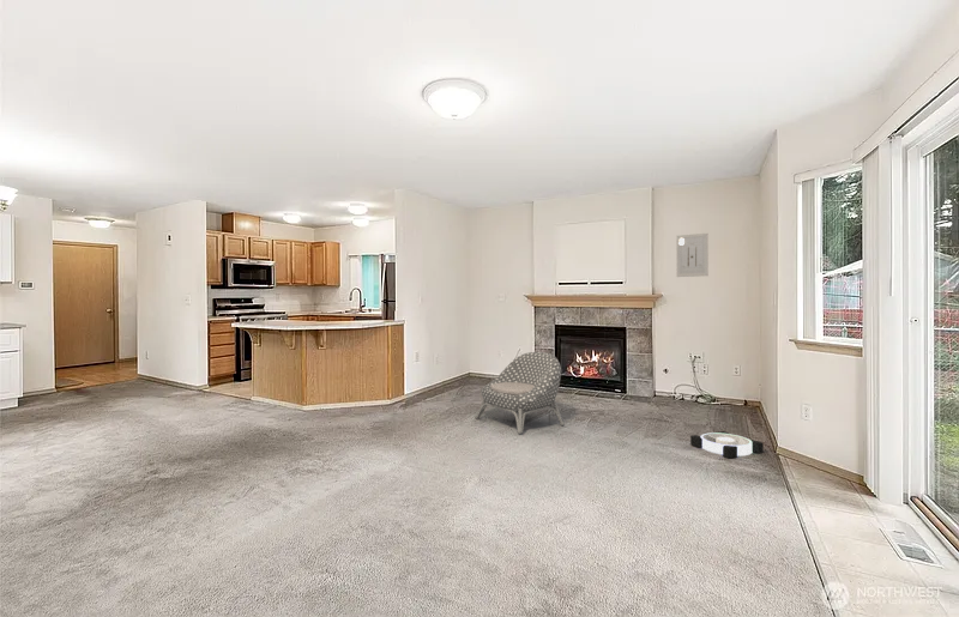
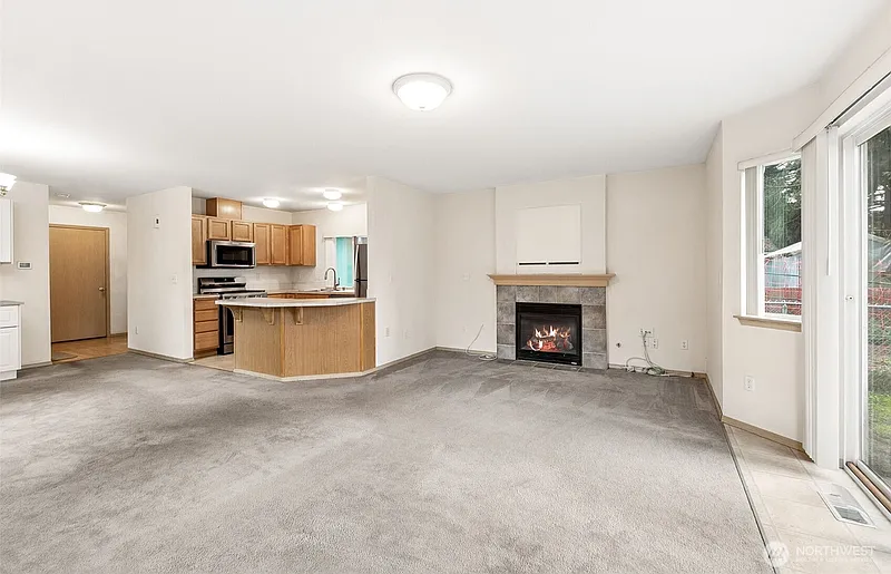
- electric fan (725, 443)
- wall art (692, 255)
- armchair (518, 388)
